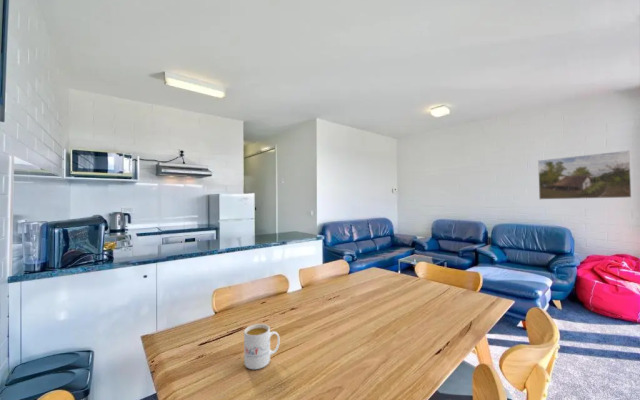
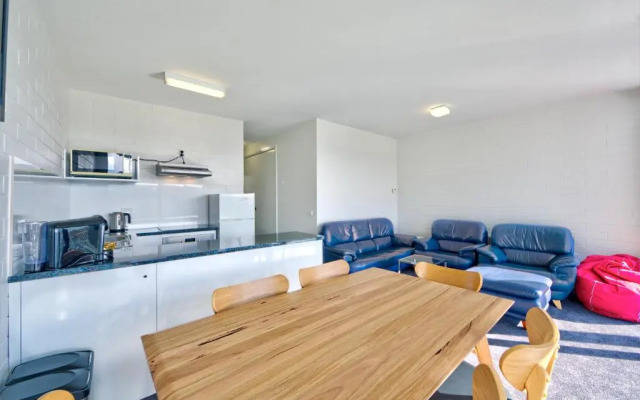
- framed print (580, 177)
- mug (262, 344)
